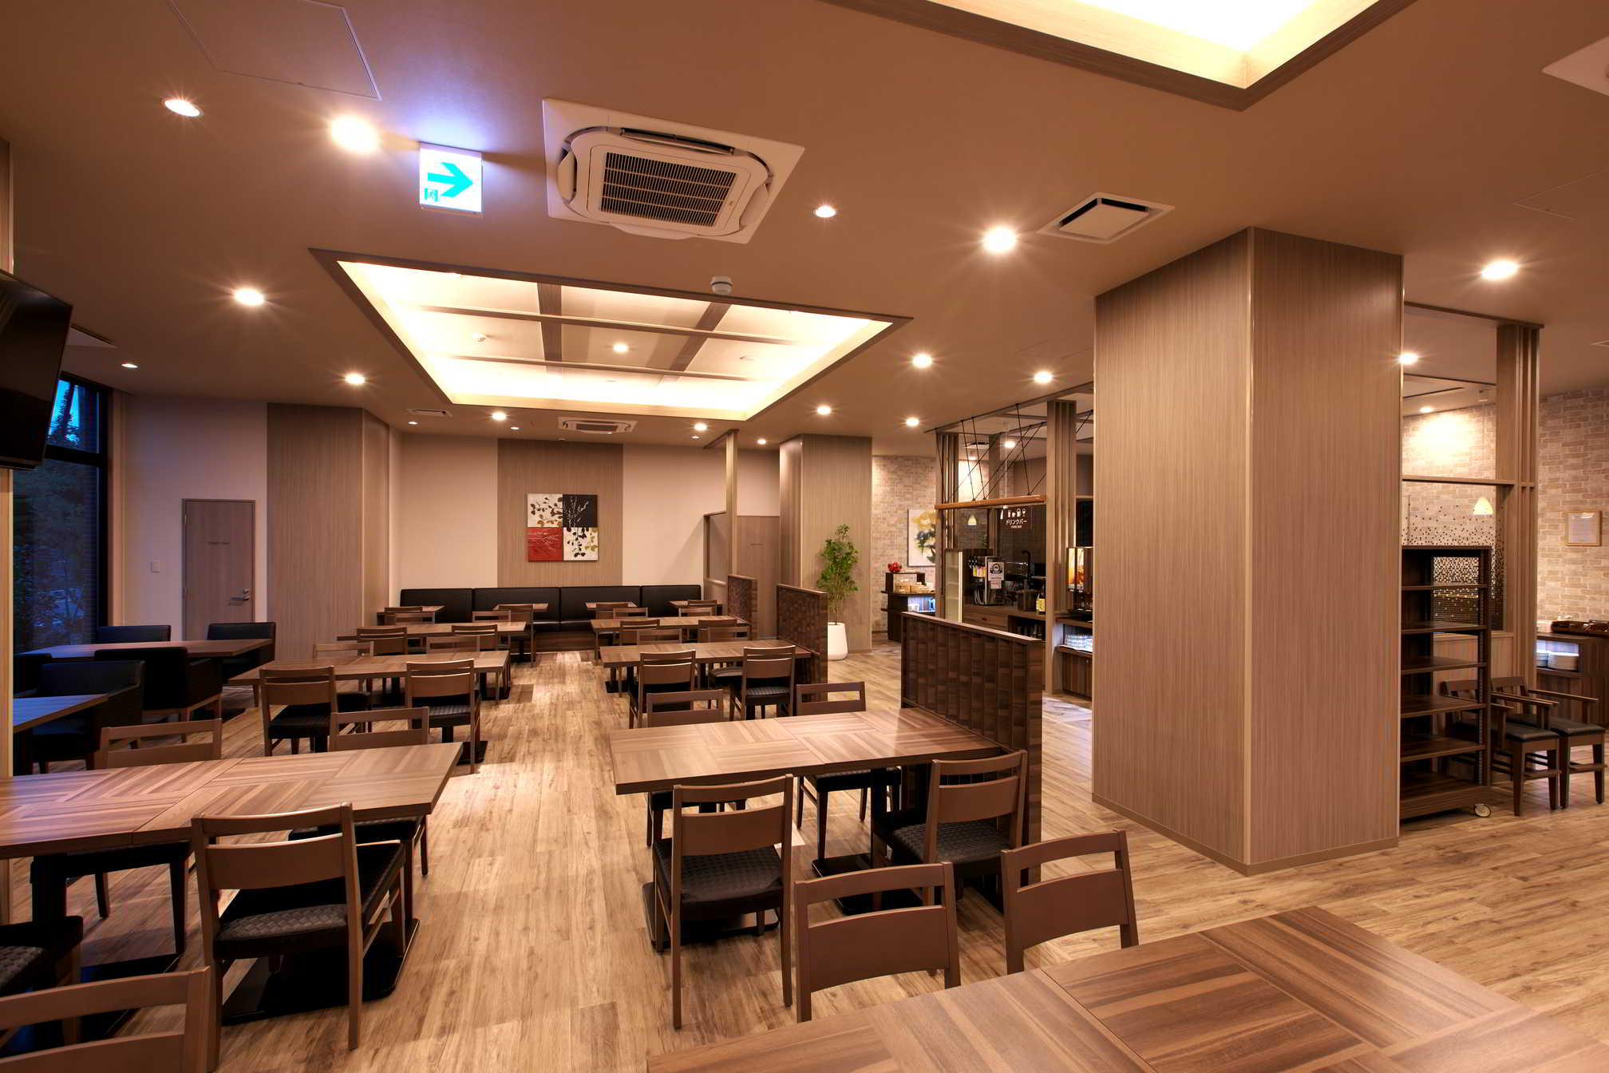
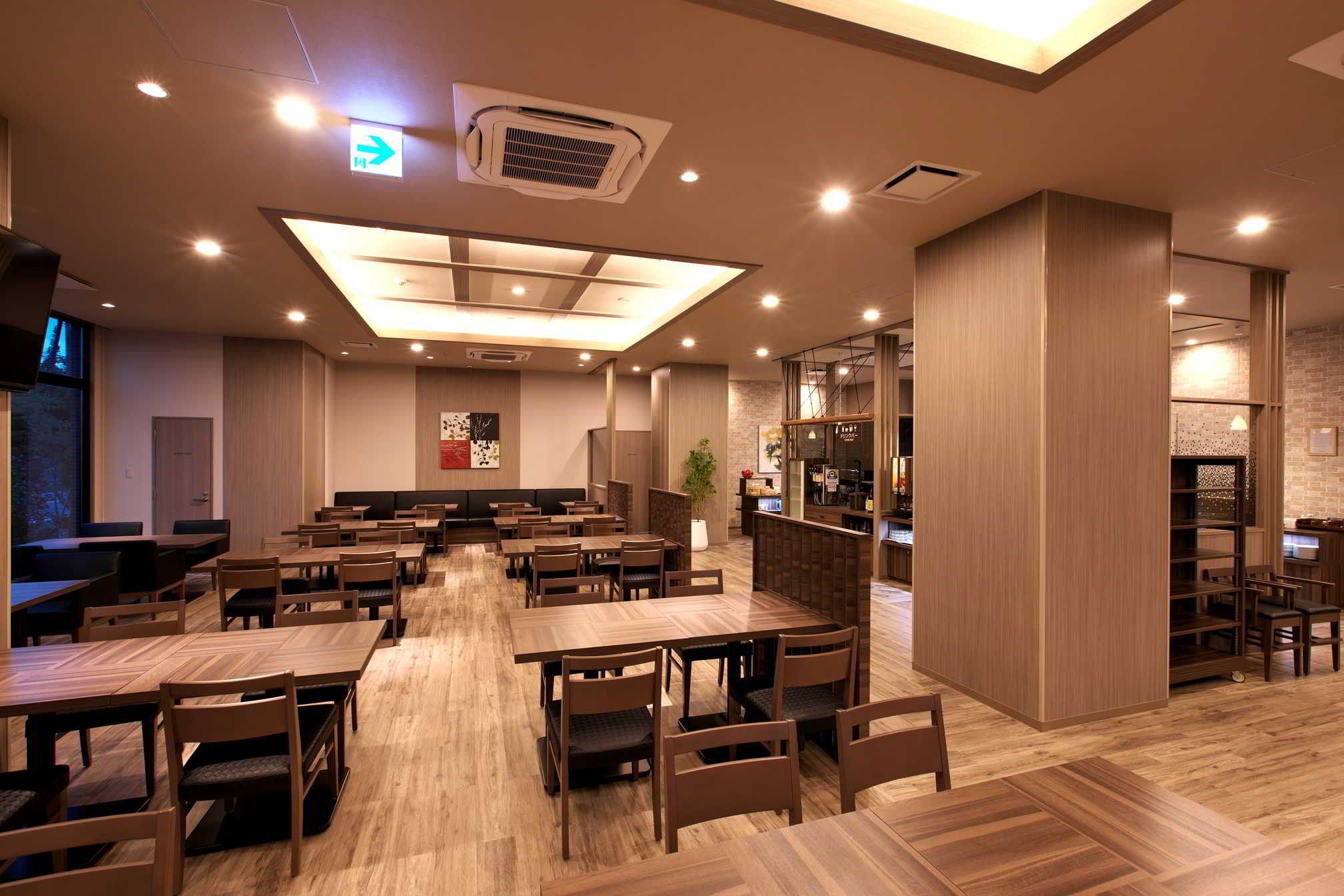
- smoke detector (722, 285)
